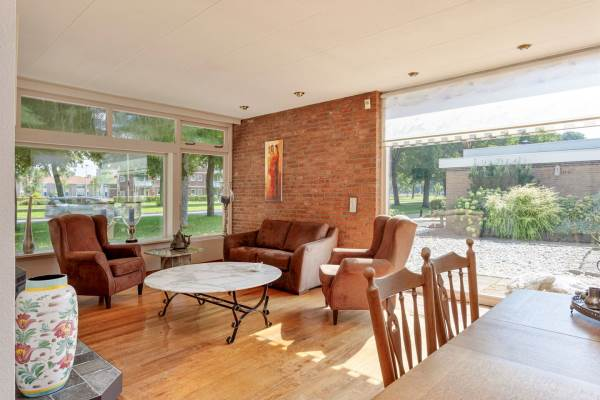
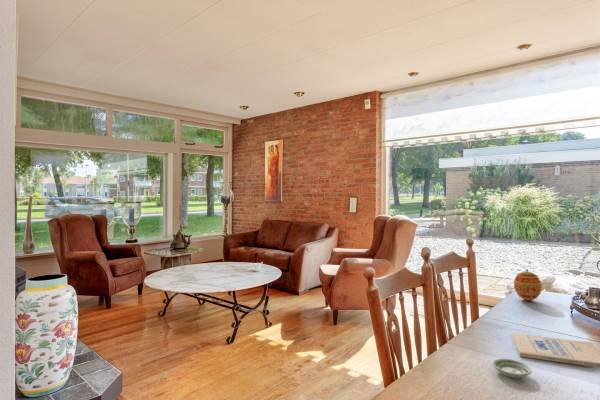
+ book (556, 349)
+ decorative egg (527, 284)
+ saucer (511, 369)
